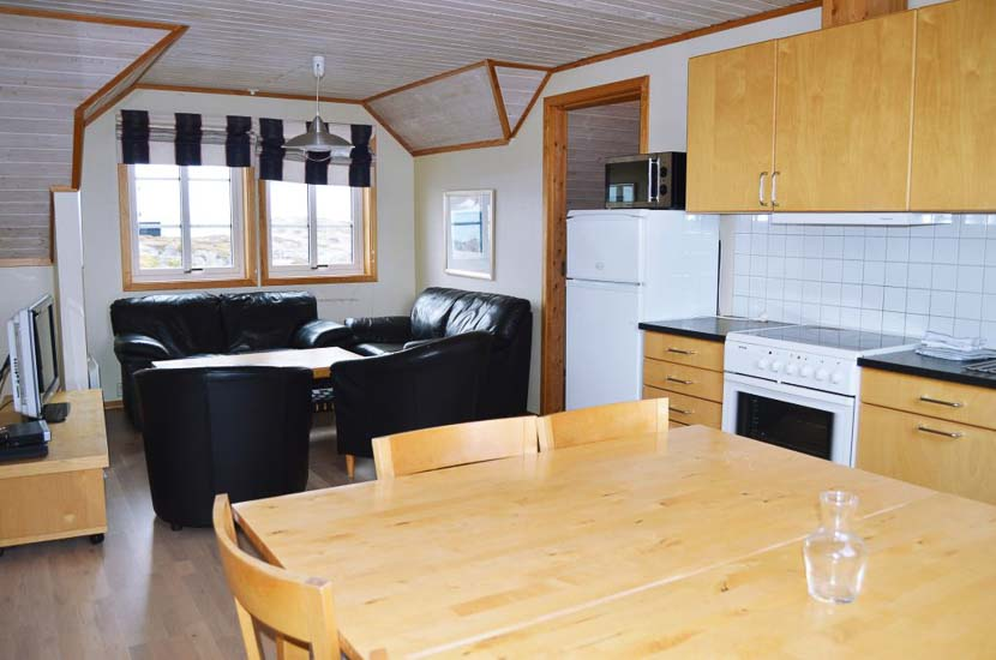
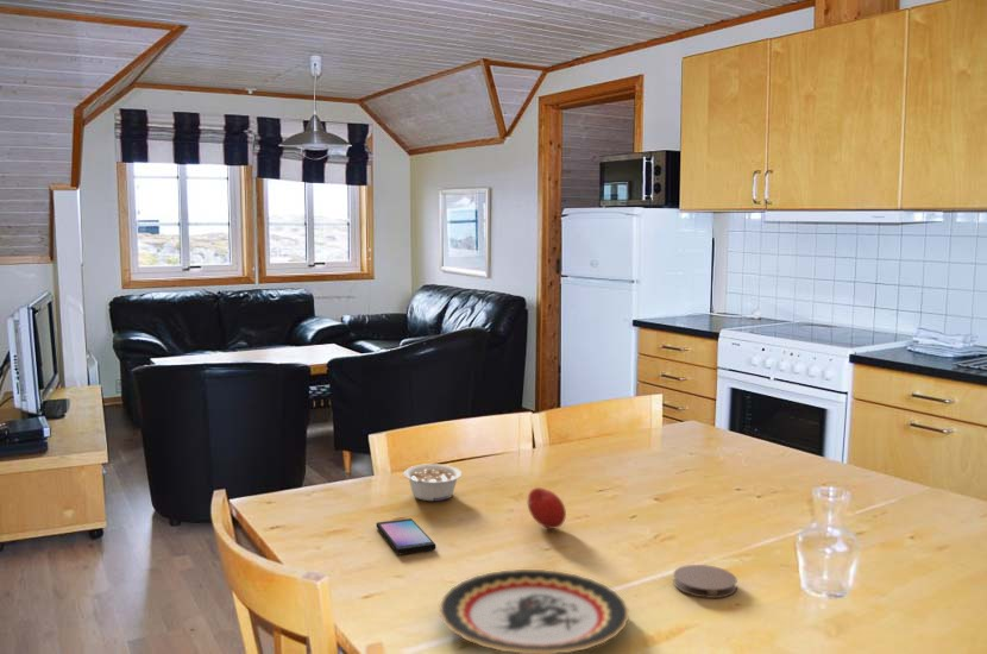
+ fruit (546, 507)
+ legume (433, 482)
+ plate (533, 612)
+ coaster (704, 580)
+ smartphone (404, 535)
